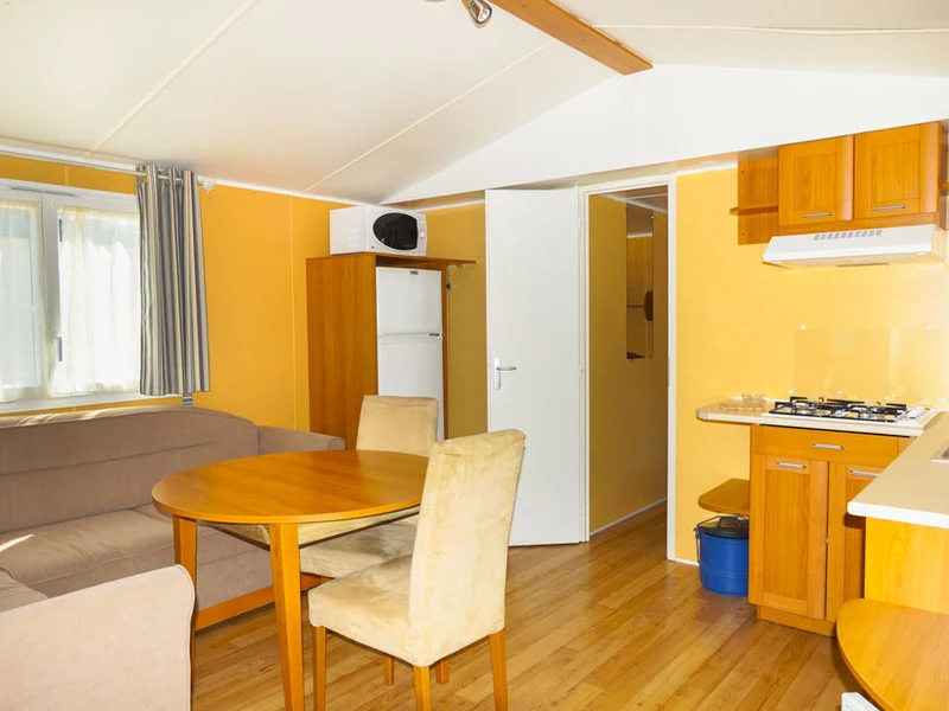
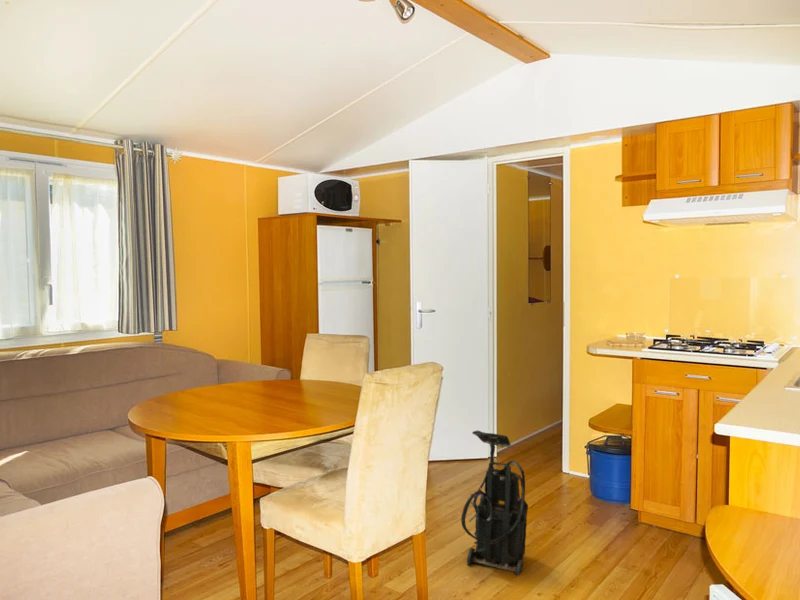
+ vacuum cleaner (496, 494)
